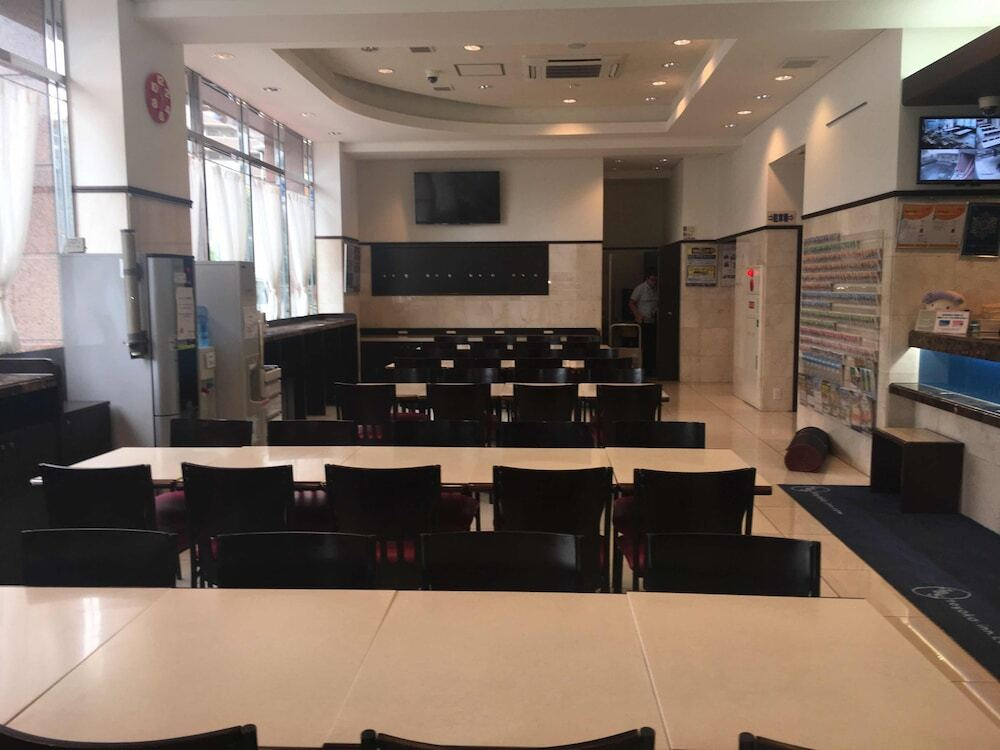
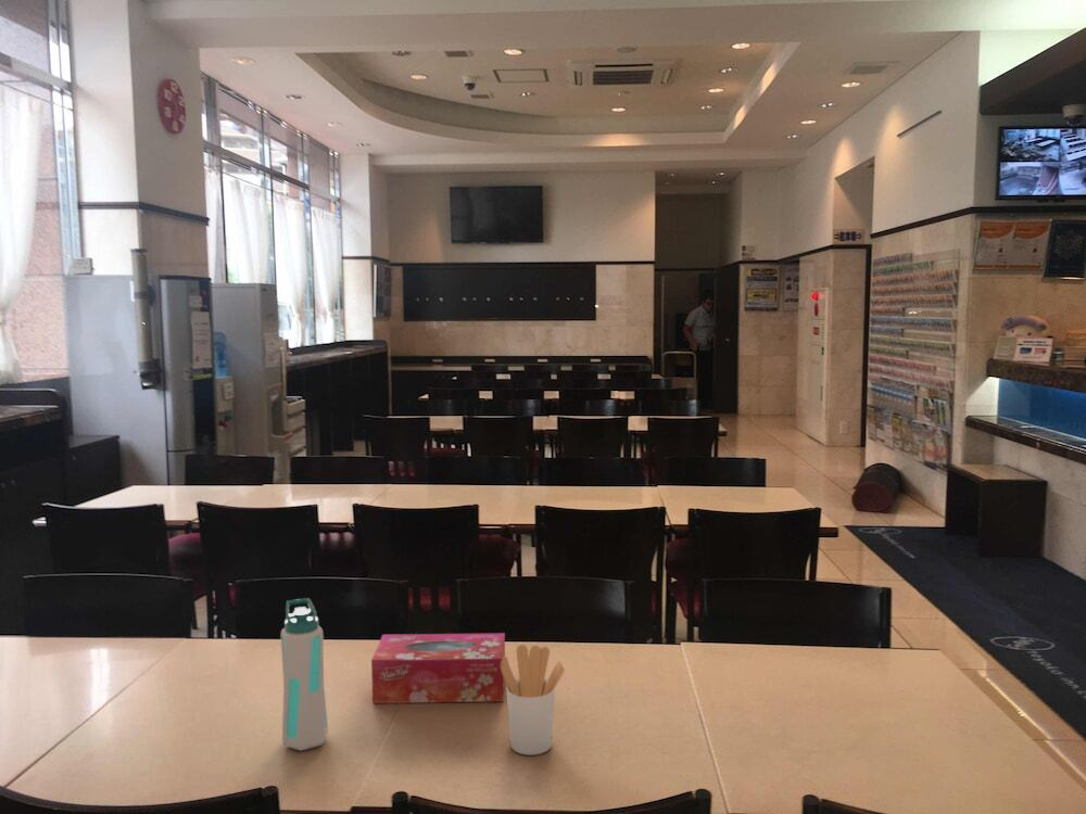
+ water bottle (302, 673)
+ utensil holder (531, 696)
+ tissue box (441, 666)
